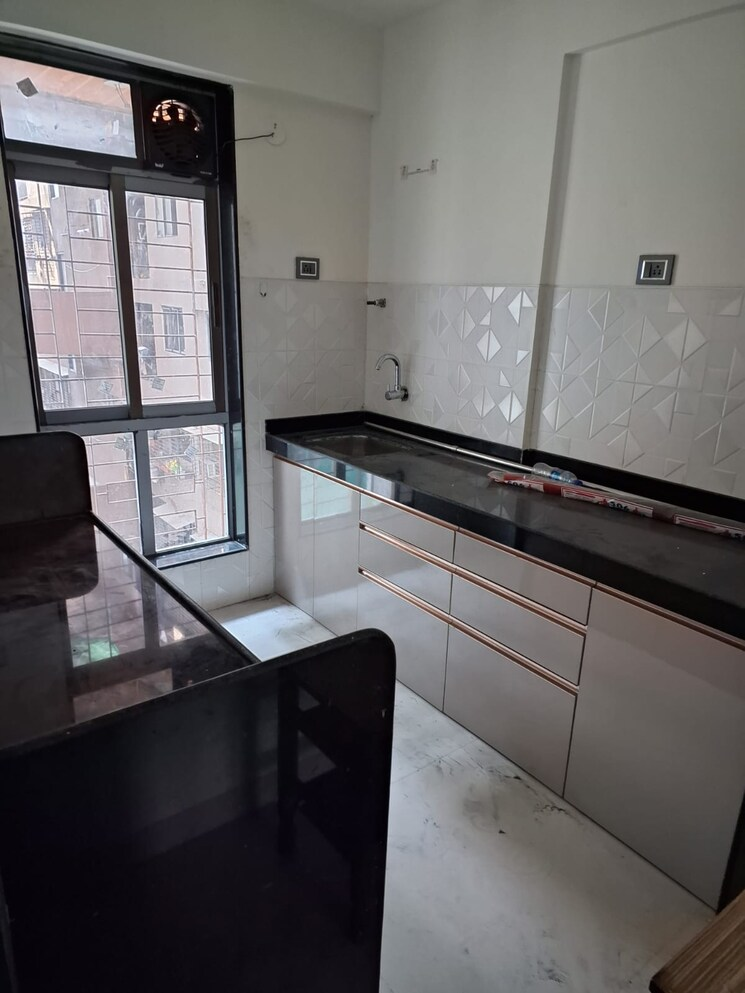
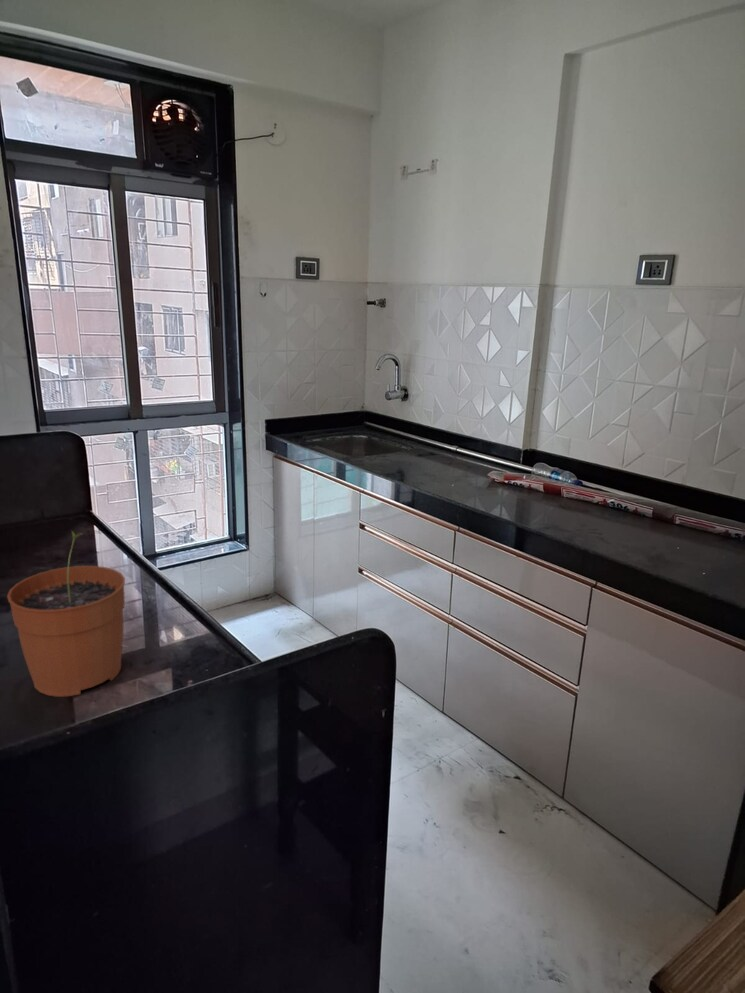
+ plant pot (70, 608)
